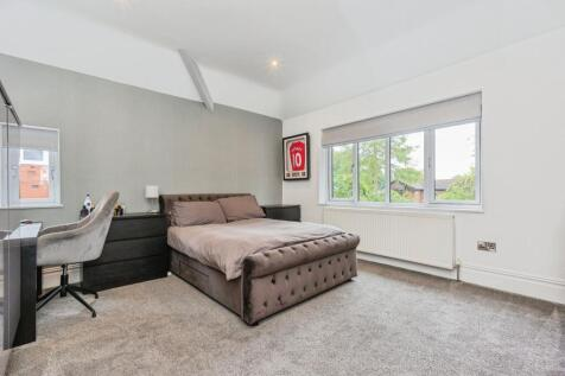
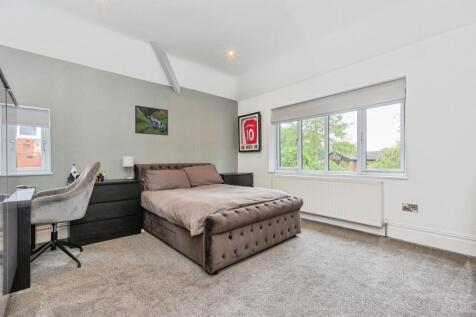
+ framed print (152, 121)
